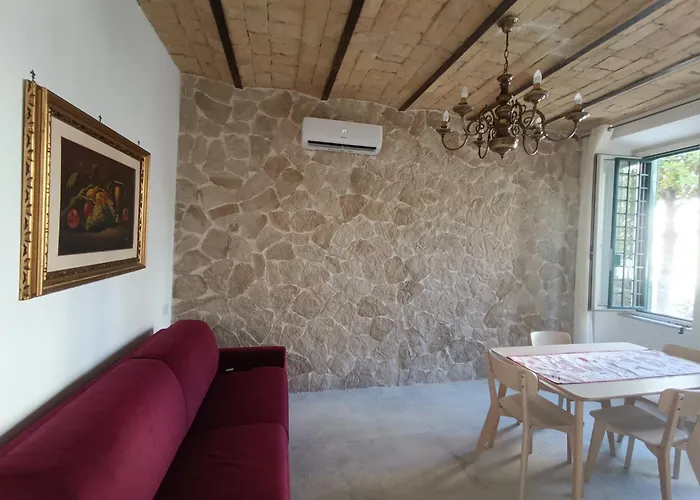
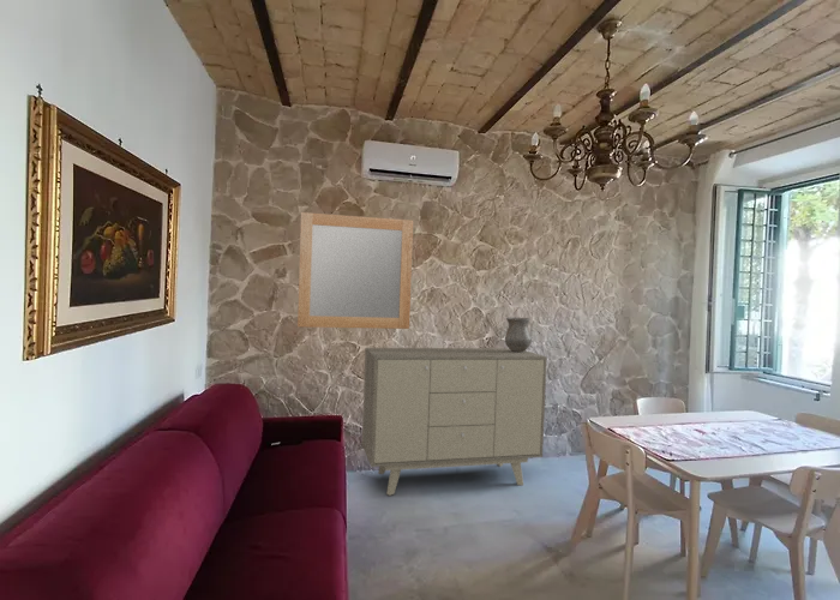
+ sideboard (451, 415)
+ home mirror (356, 271)
+ vase (518, 334)
